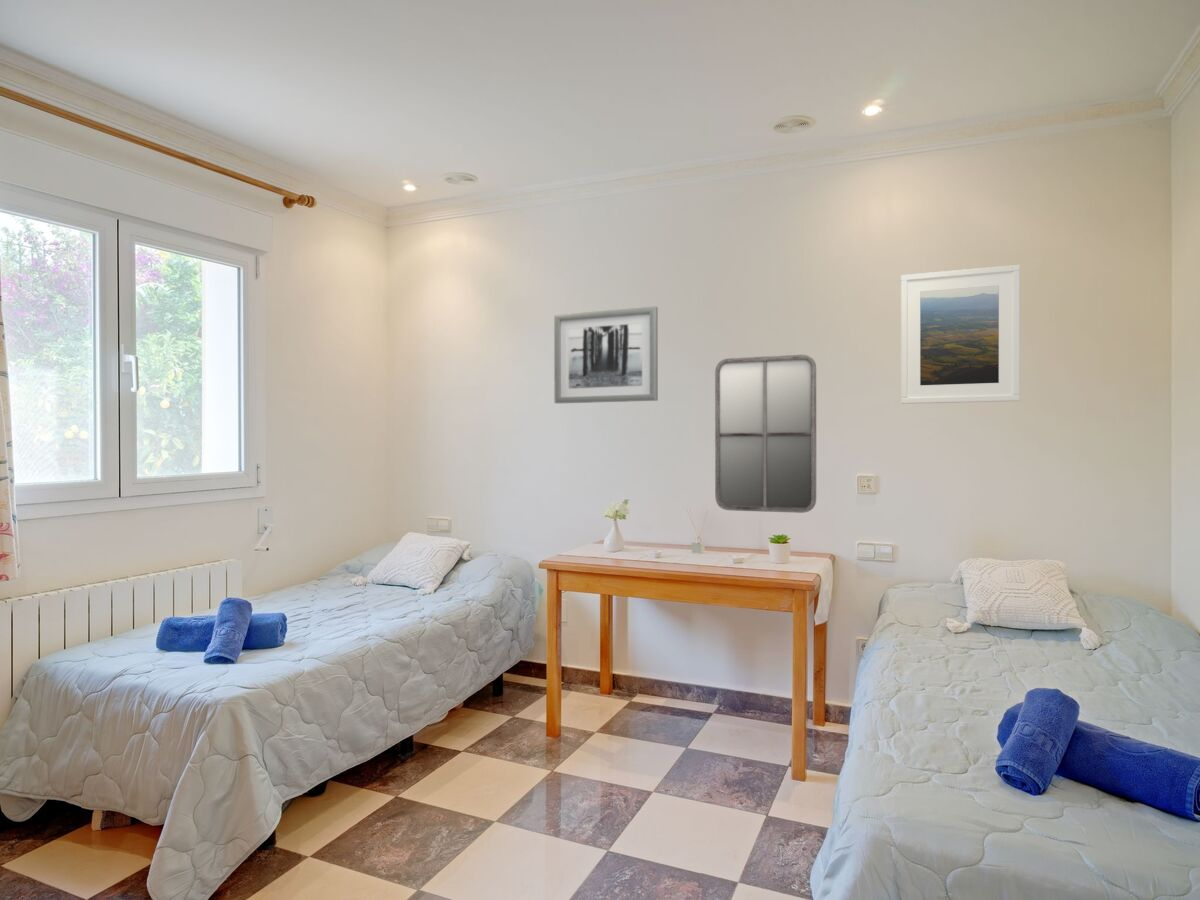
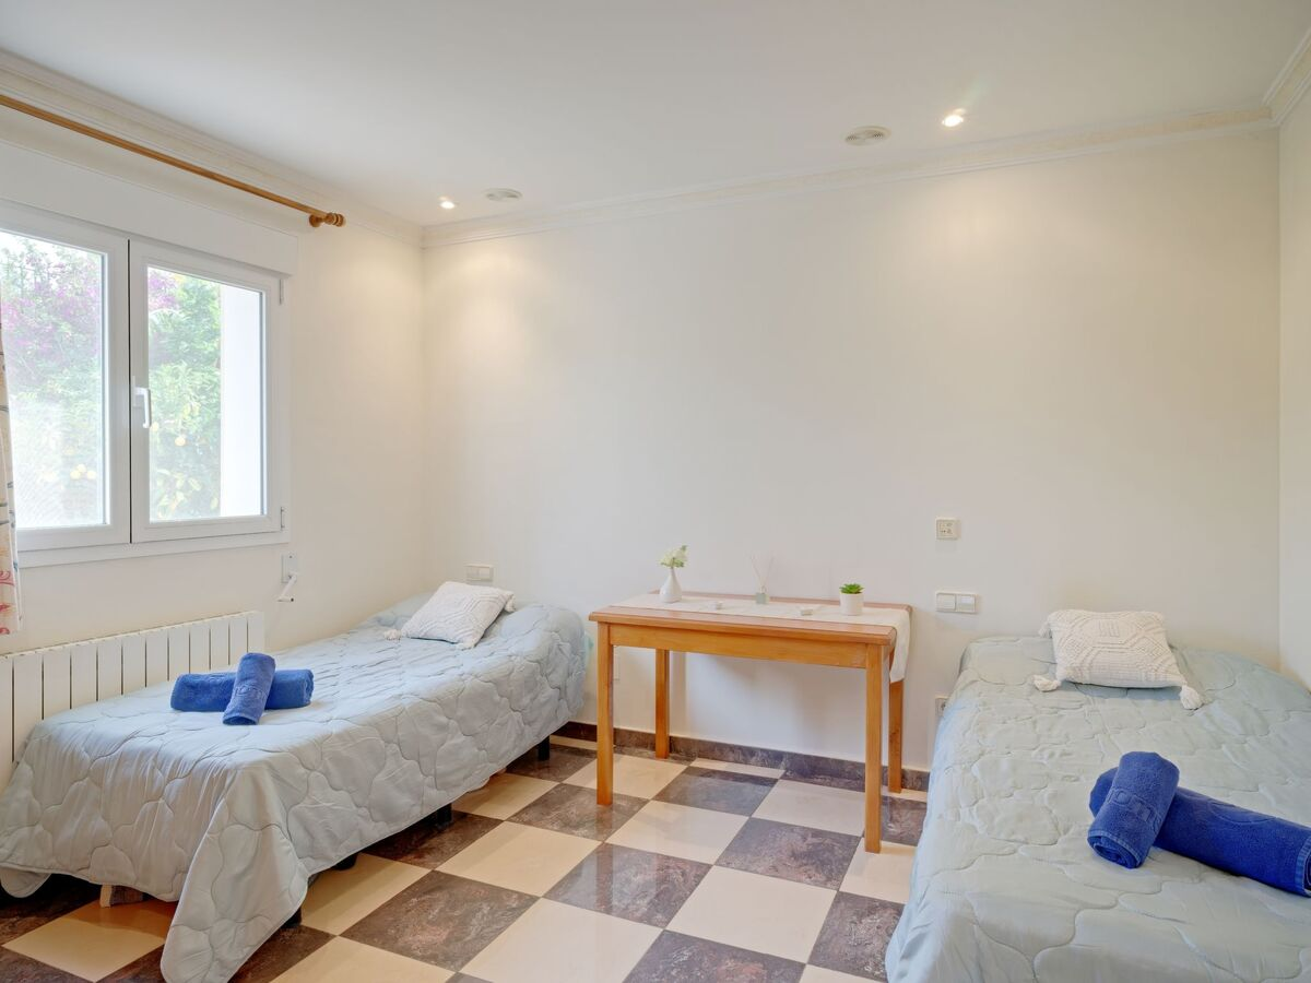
- home mirror (764, 433)
- wall art (604, 356)
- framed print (958, 336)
